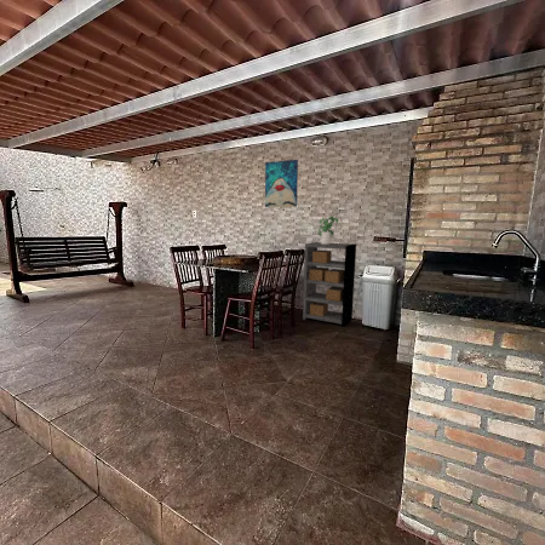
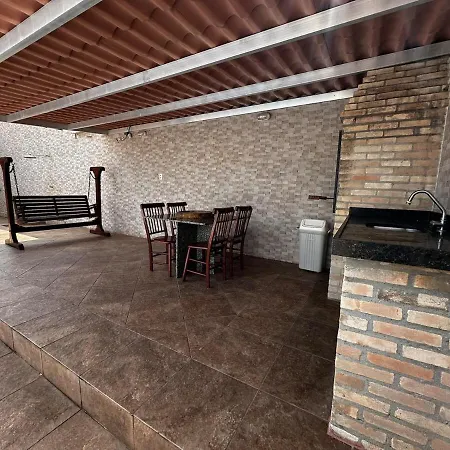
- potted plant (327, 229)
- wall art (280, 184)
- shelving unit (328, 282)
